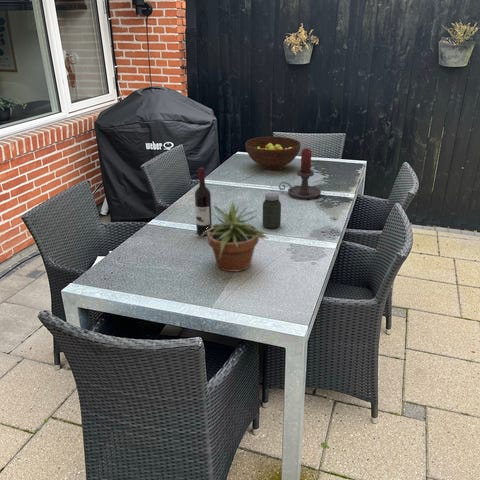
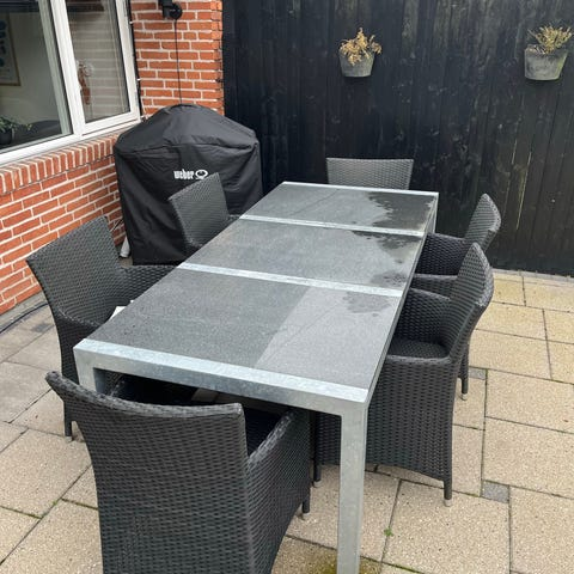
- wine bottle (203, 202)
- jar (271, 210)
- potted plant (230, 234)
- candle holder (300, 171)
- fruit bowl (272, 155)
